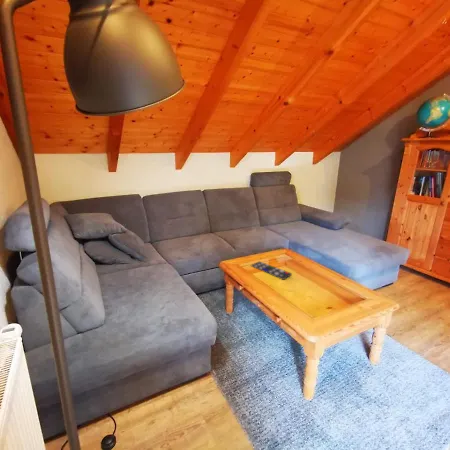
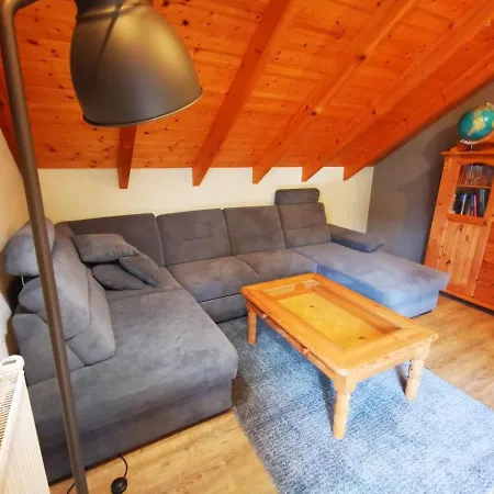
- remote control (270, 269)
